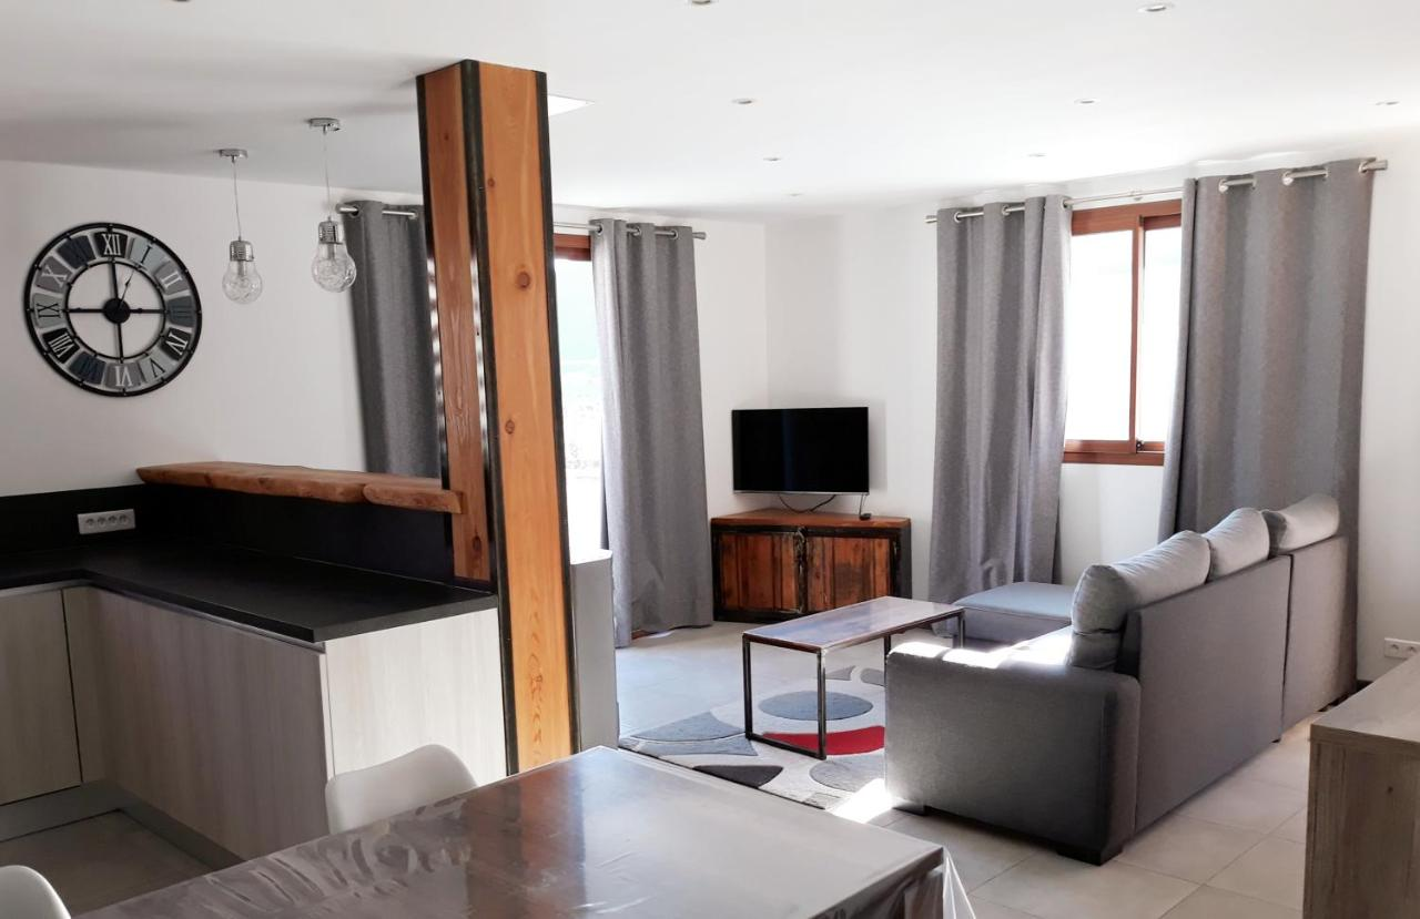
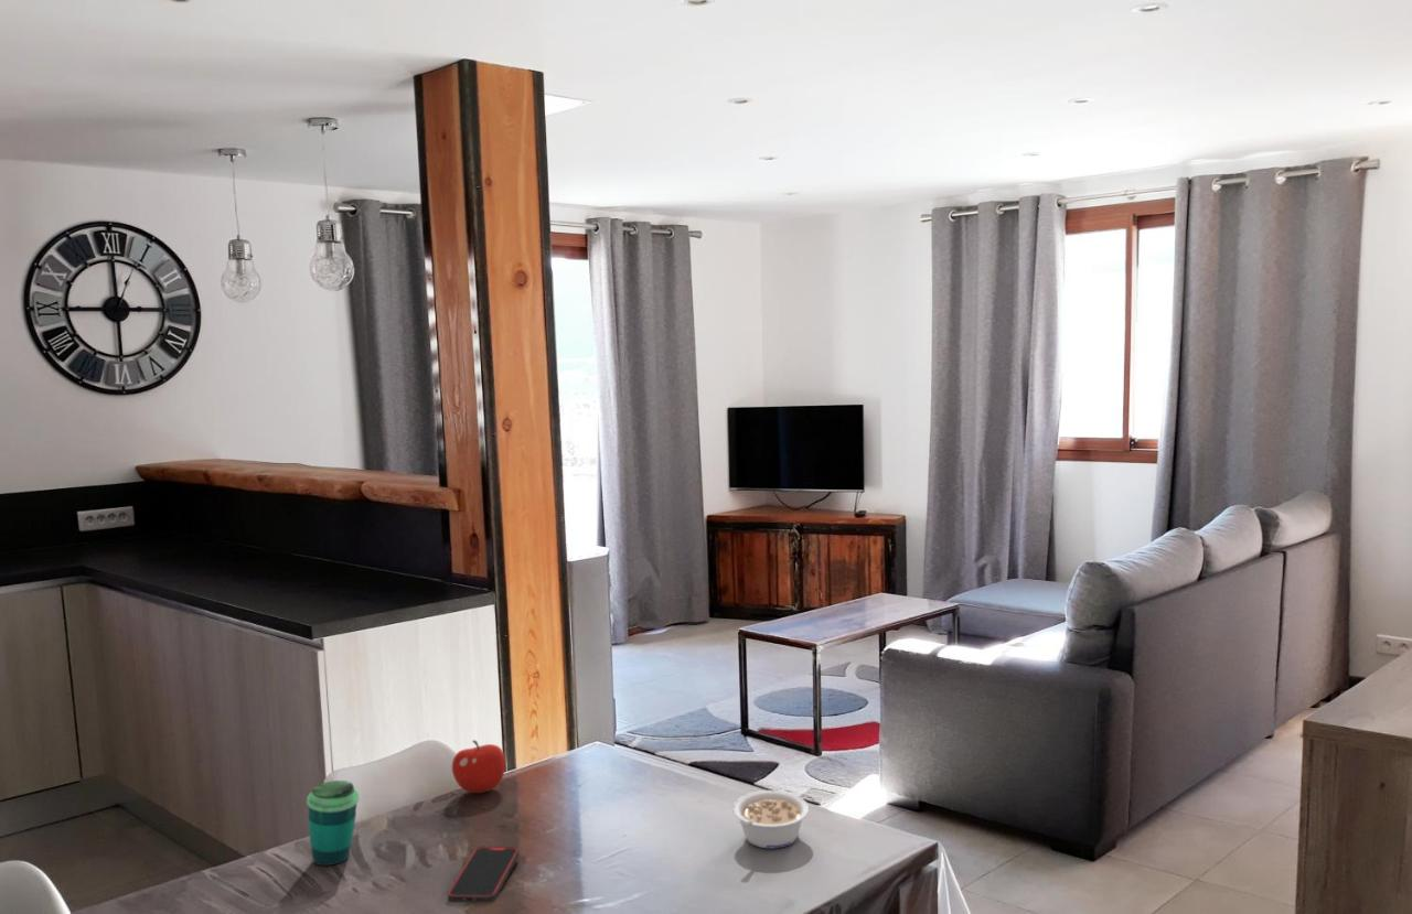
+ legume (771, 820)
+ cup (334, 822)
+ smartphone (484, 873)
+ fruit (479, 764)
